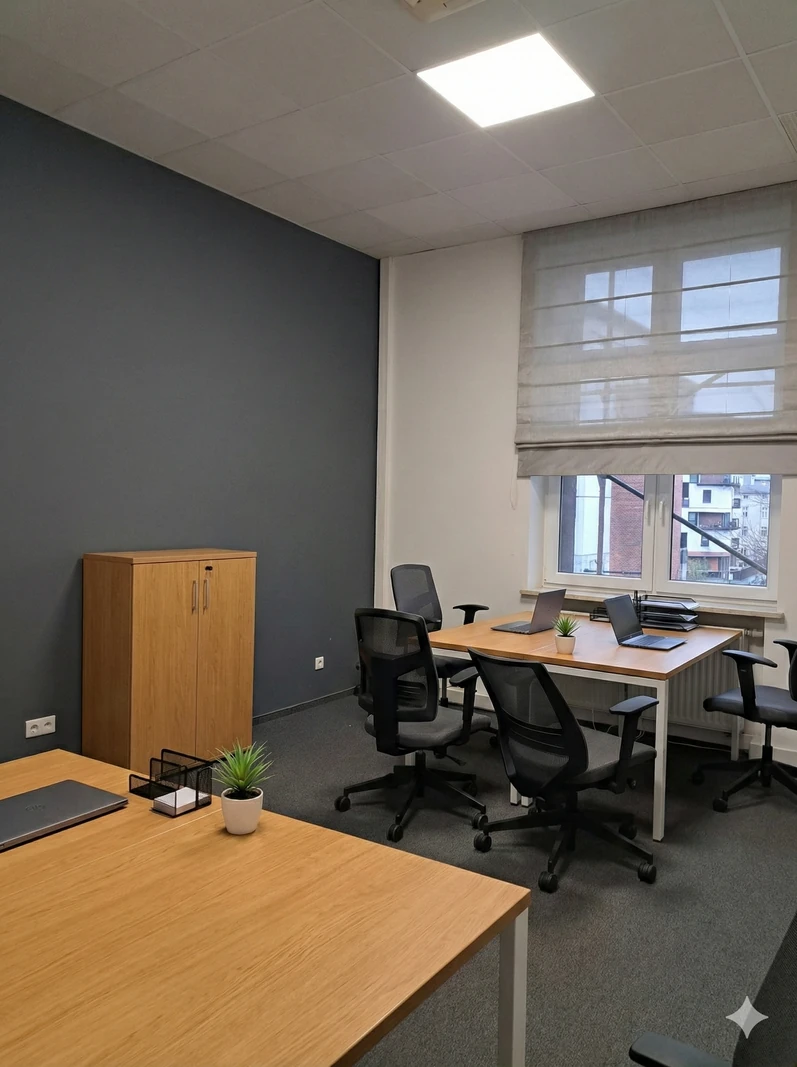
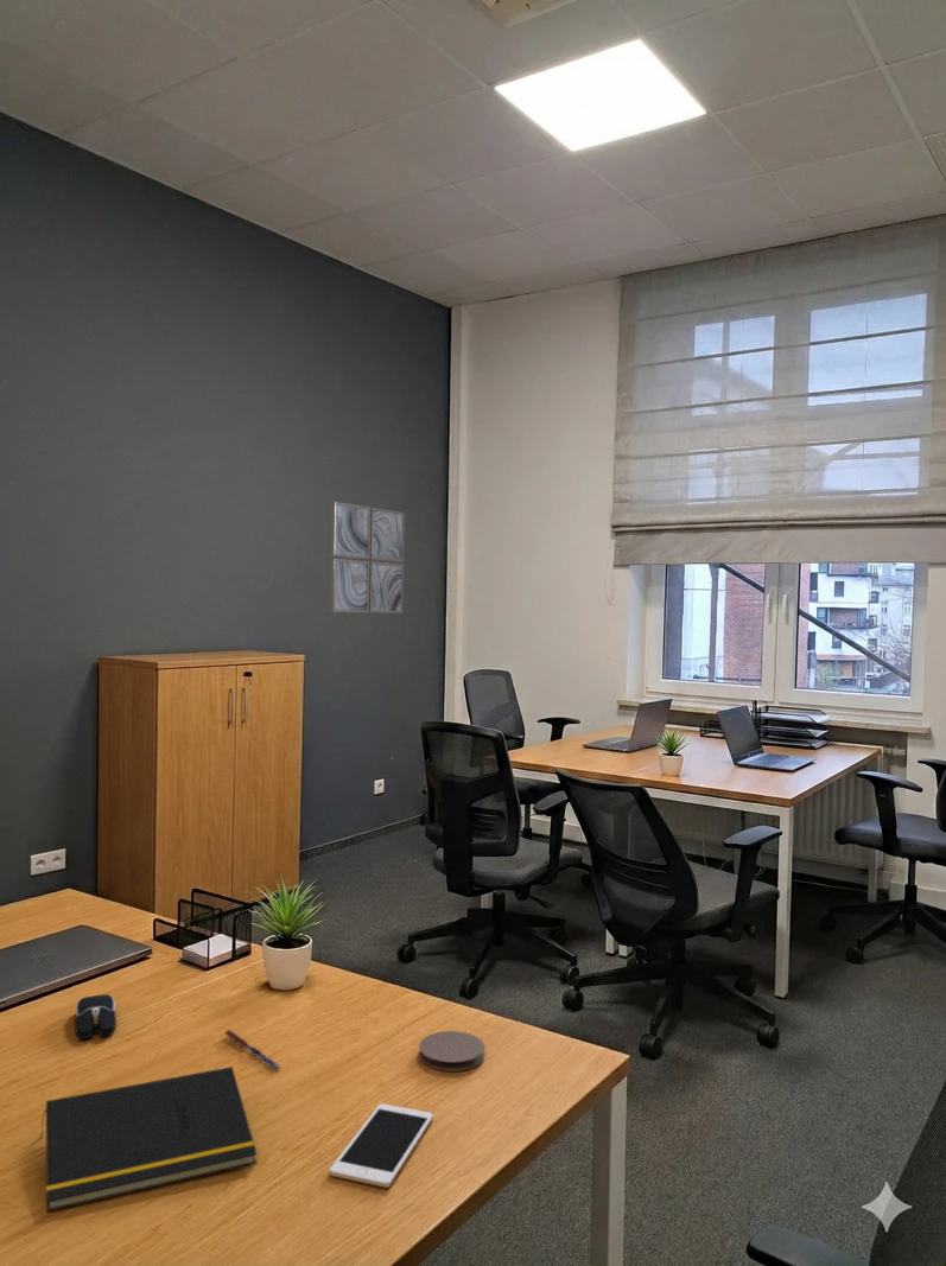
+ pen (252, 1048)
+ coaster (451, 1050)
+ computer mouse (95, 1013)
+ notepad (148, 1131)
+ cell phone (383, 1143)
+ wall art (368, 561)
